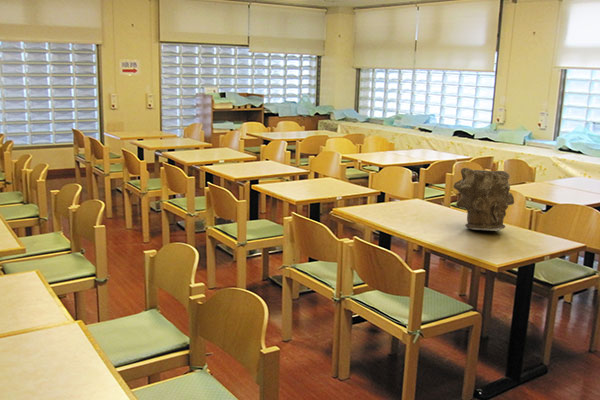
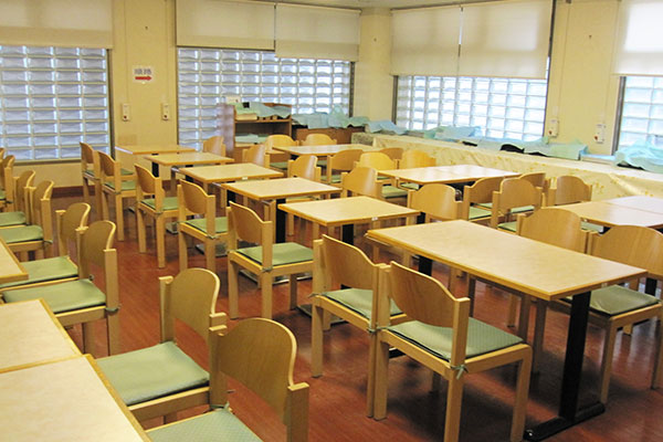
- vase (483, 199)
